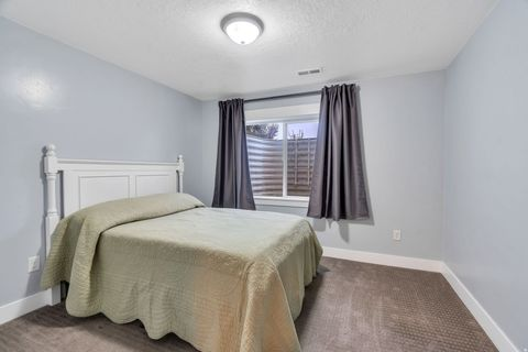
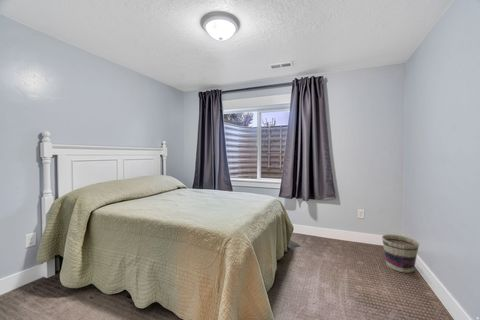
+ basket (399, 253)
